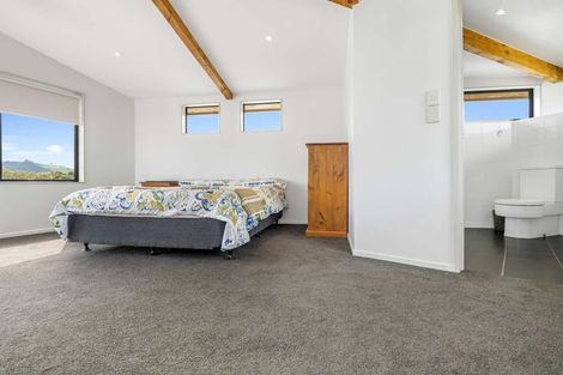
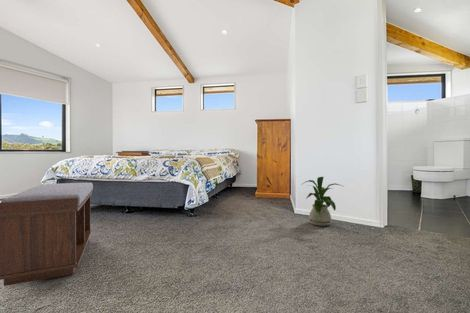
+ bench (56, 222)
+ house plant (323, 198)
